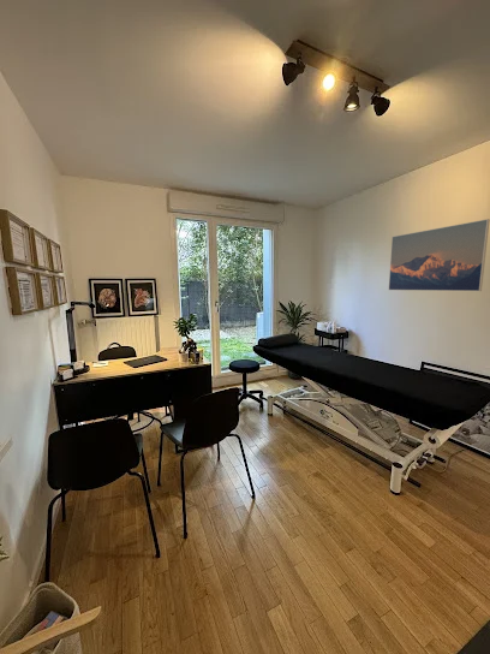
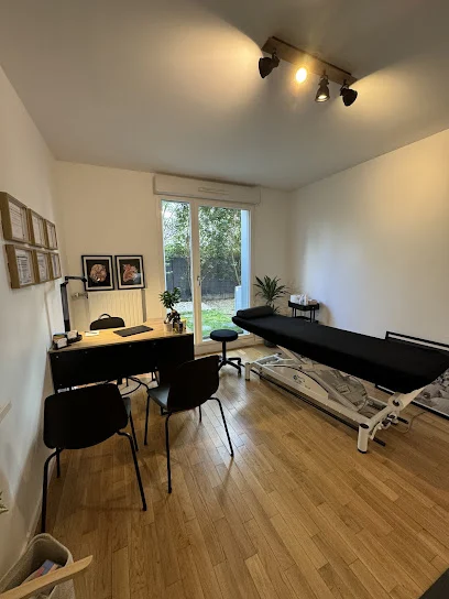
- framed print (430, 260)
